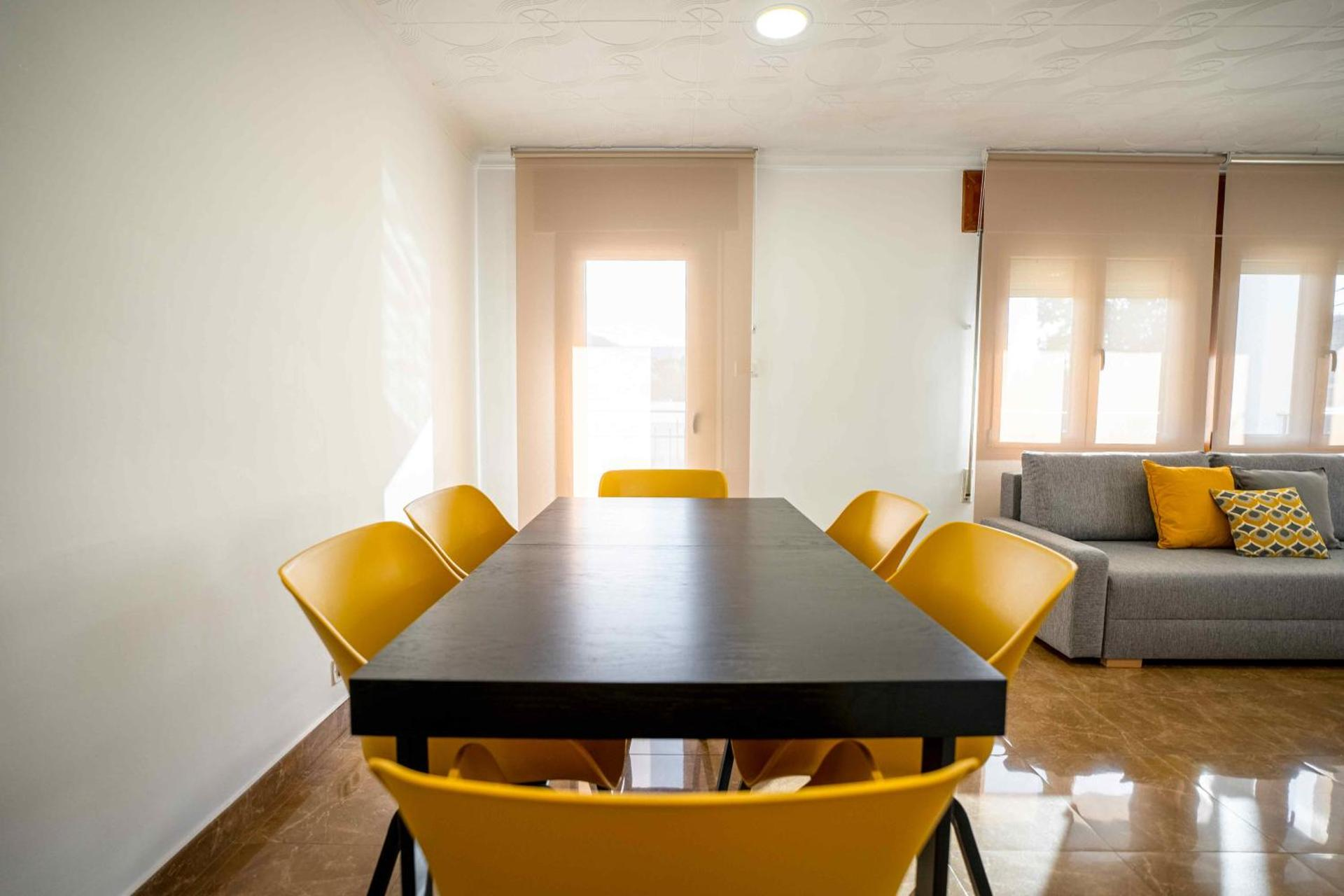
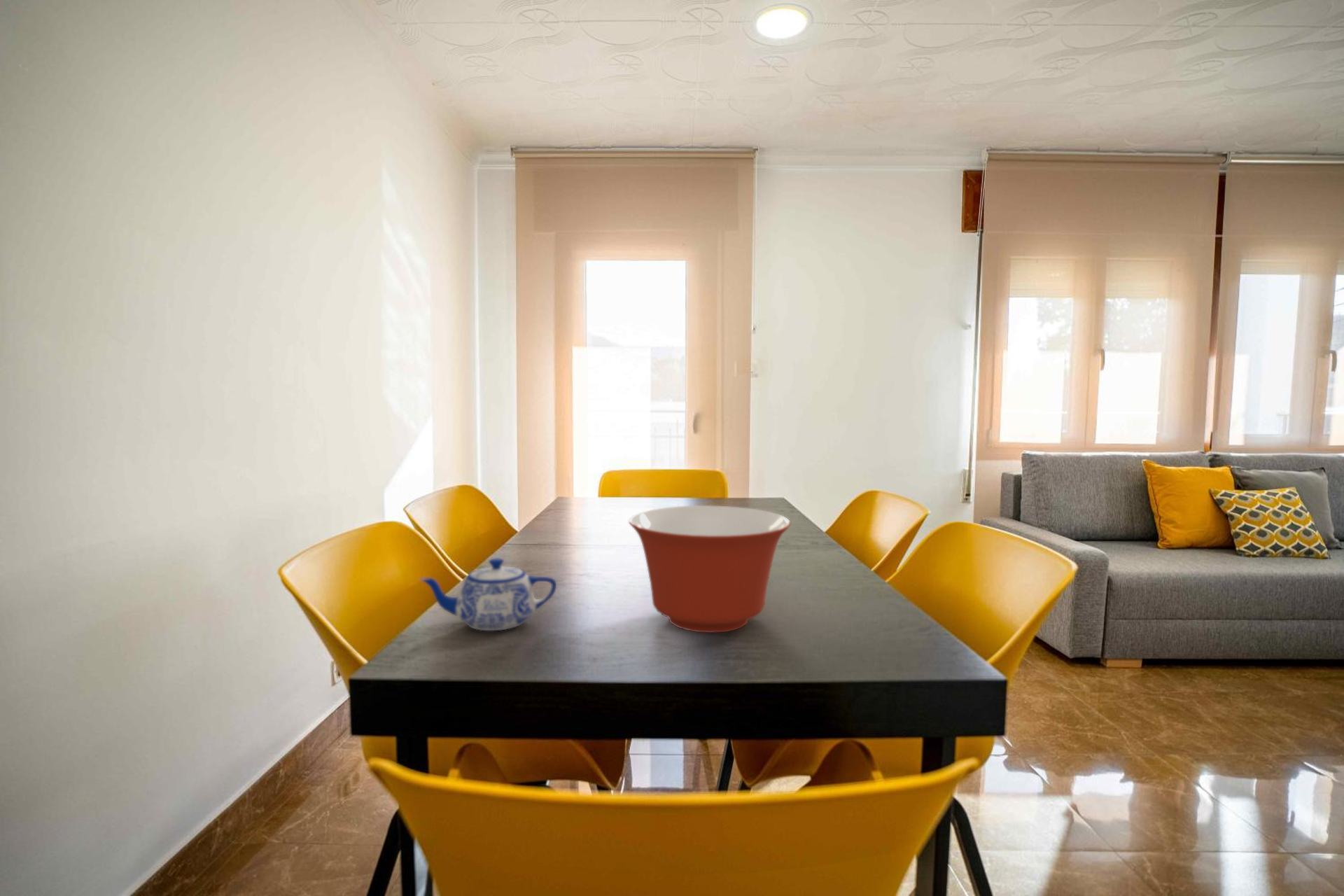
+ mixing bowl (708, 568)
+ teapot (489, 591)
